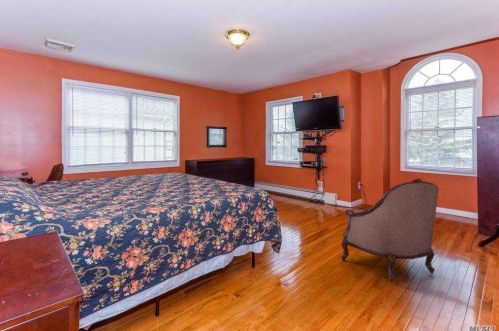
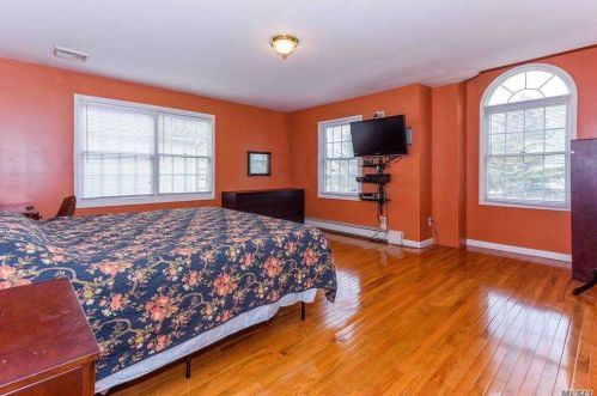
- armchair (390, 222)
